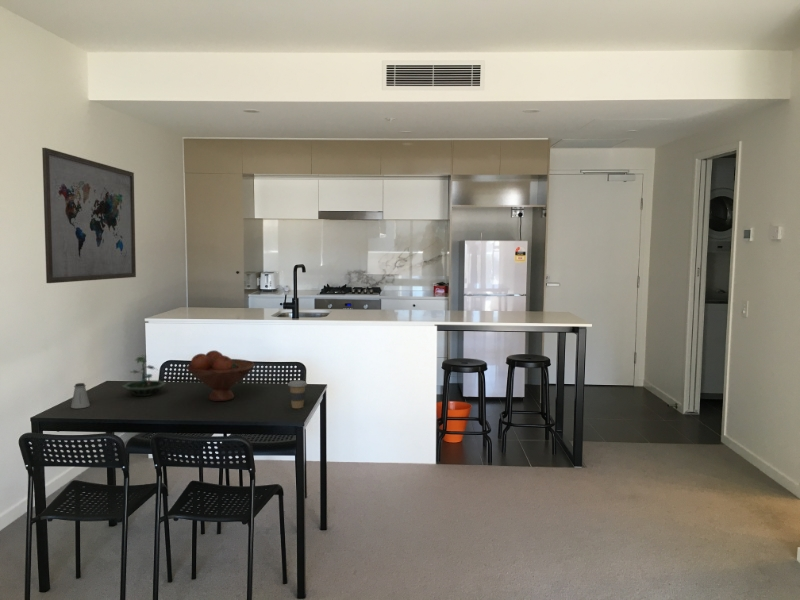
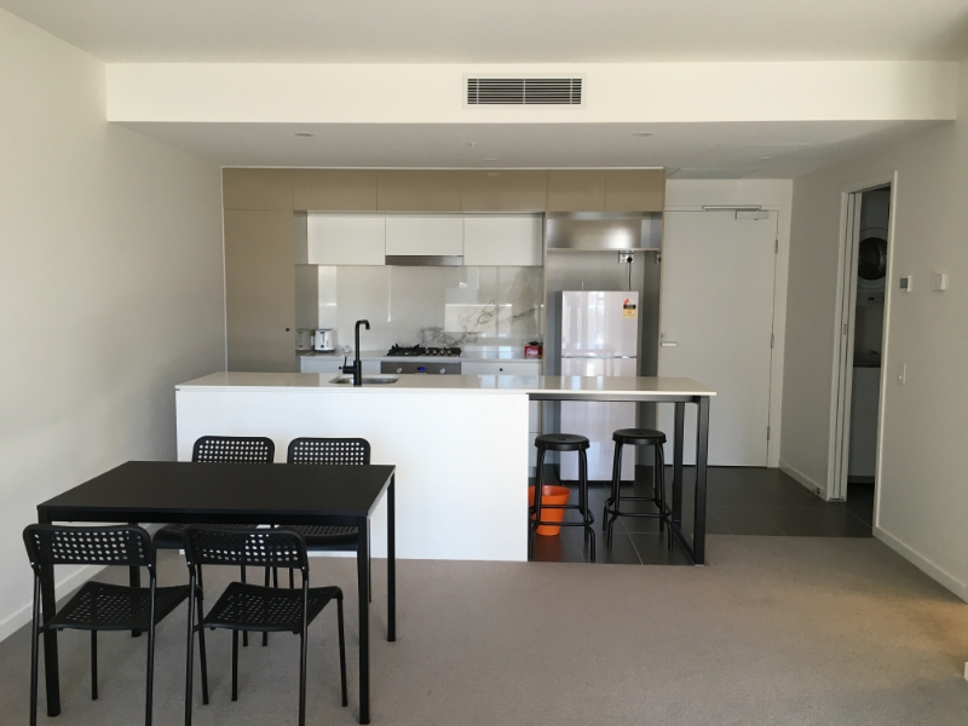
- wall art (95, 221)
- saltshaker (80, 395)
- fruit bowl (221, 375)
- coffee cup (297, 394)
- terrarium (143, 362)
